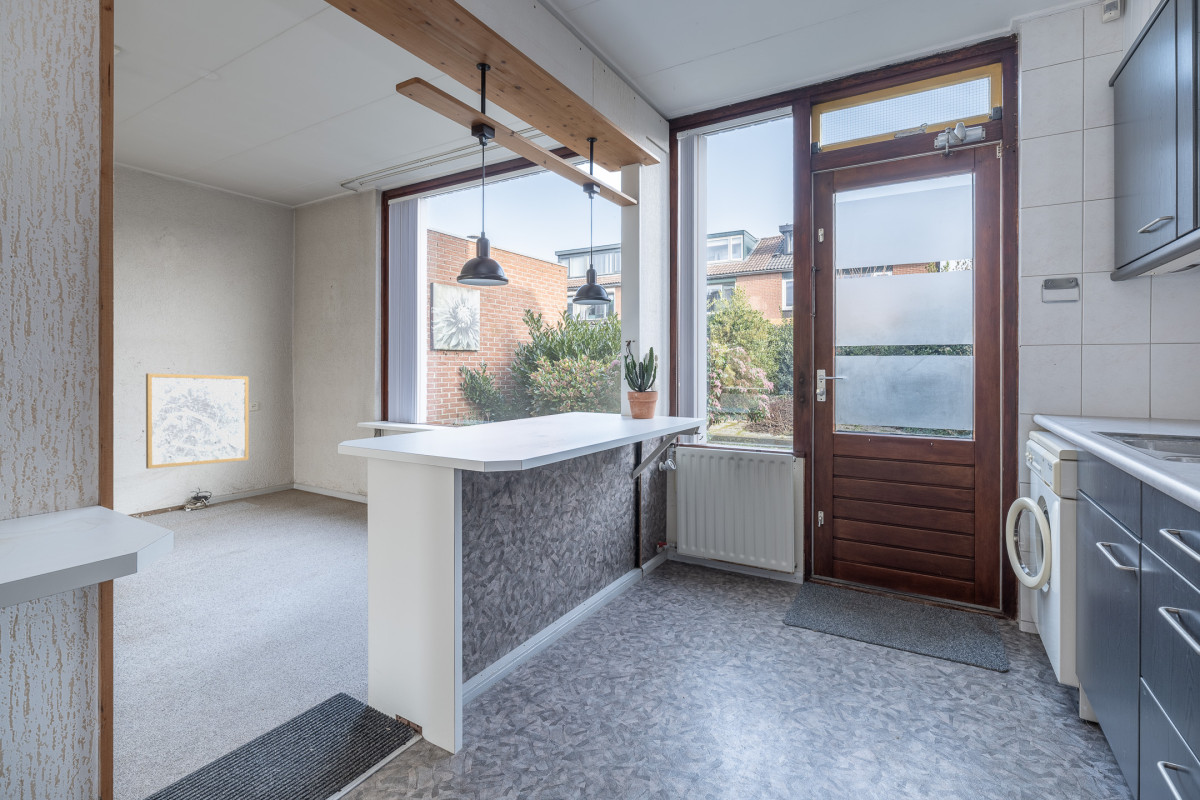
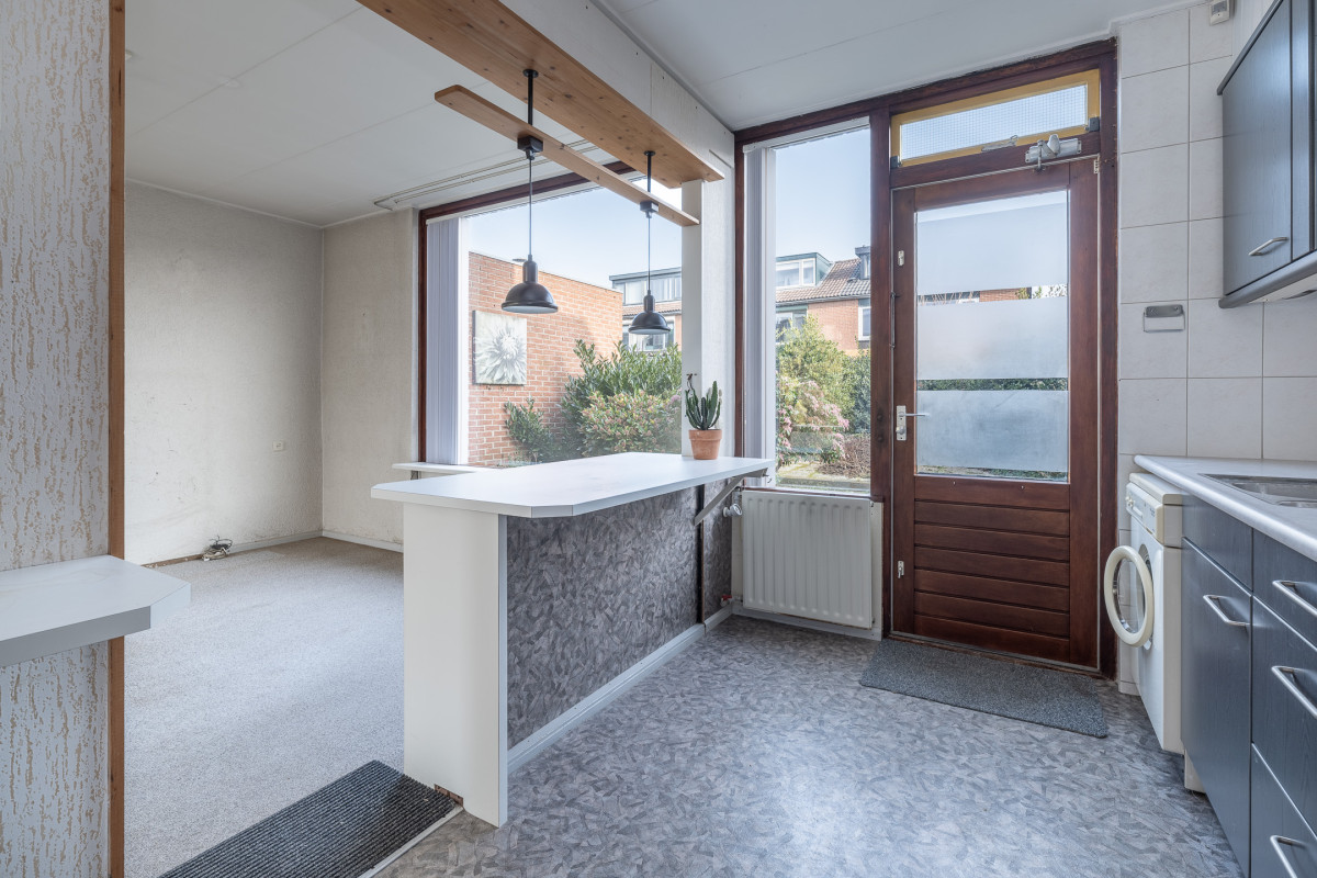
- wall art (200, 419)
